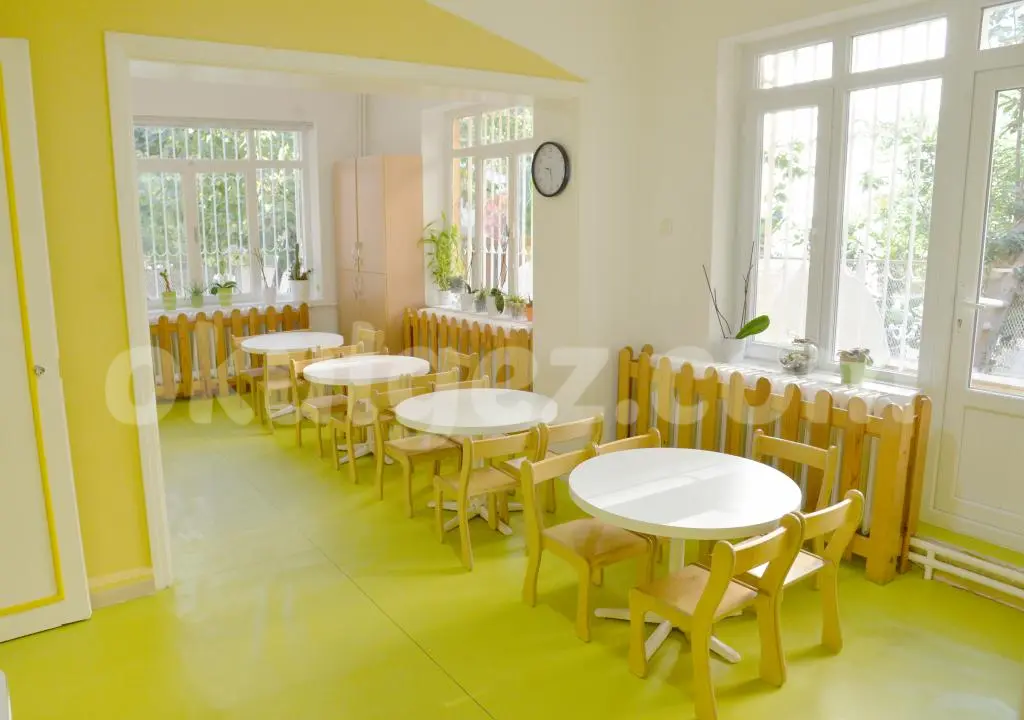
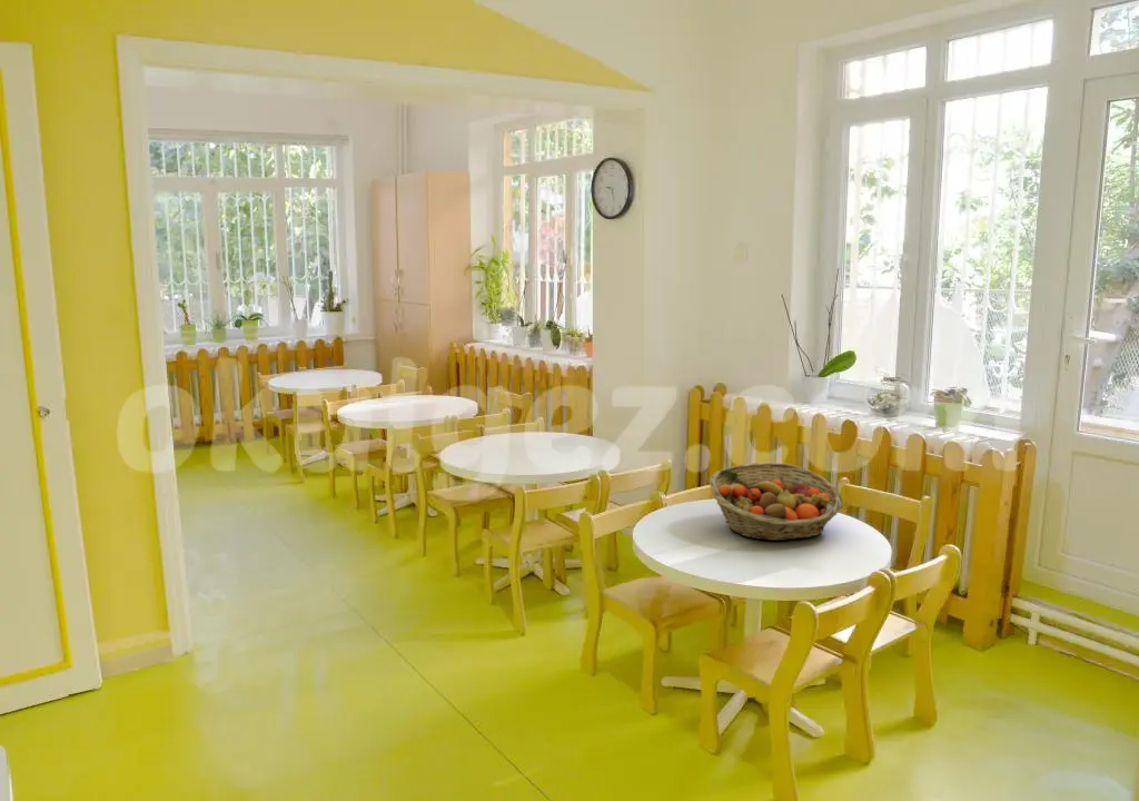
+ fruit basket (774, 501)
